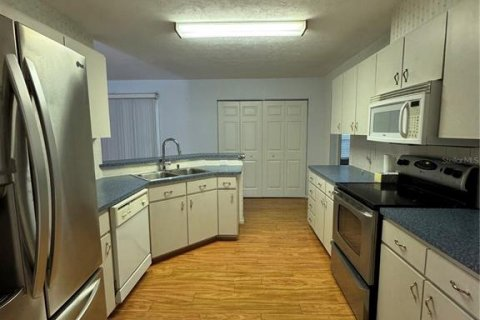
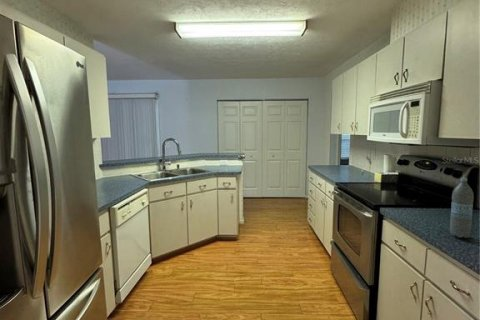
+ water bottle (461, 207)
